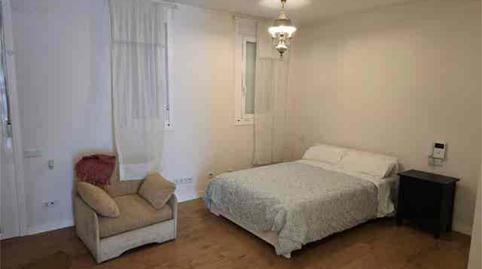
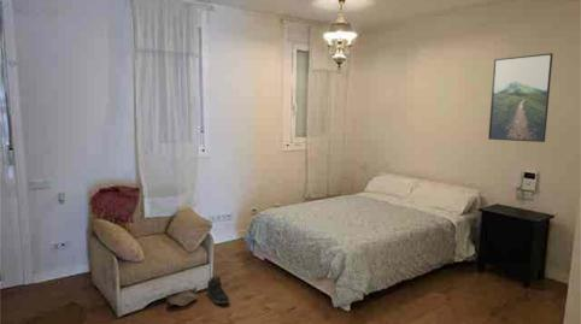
+ sneaker (217, 289)
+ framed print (518, 99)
+ bag (183, 298)
